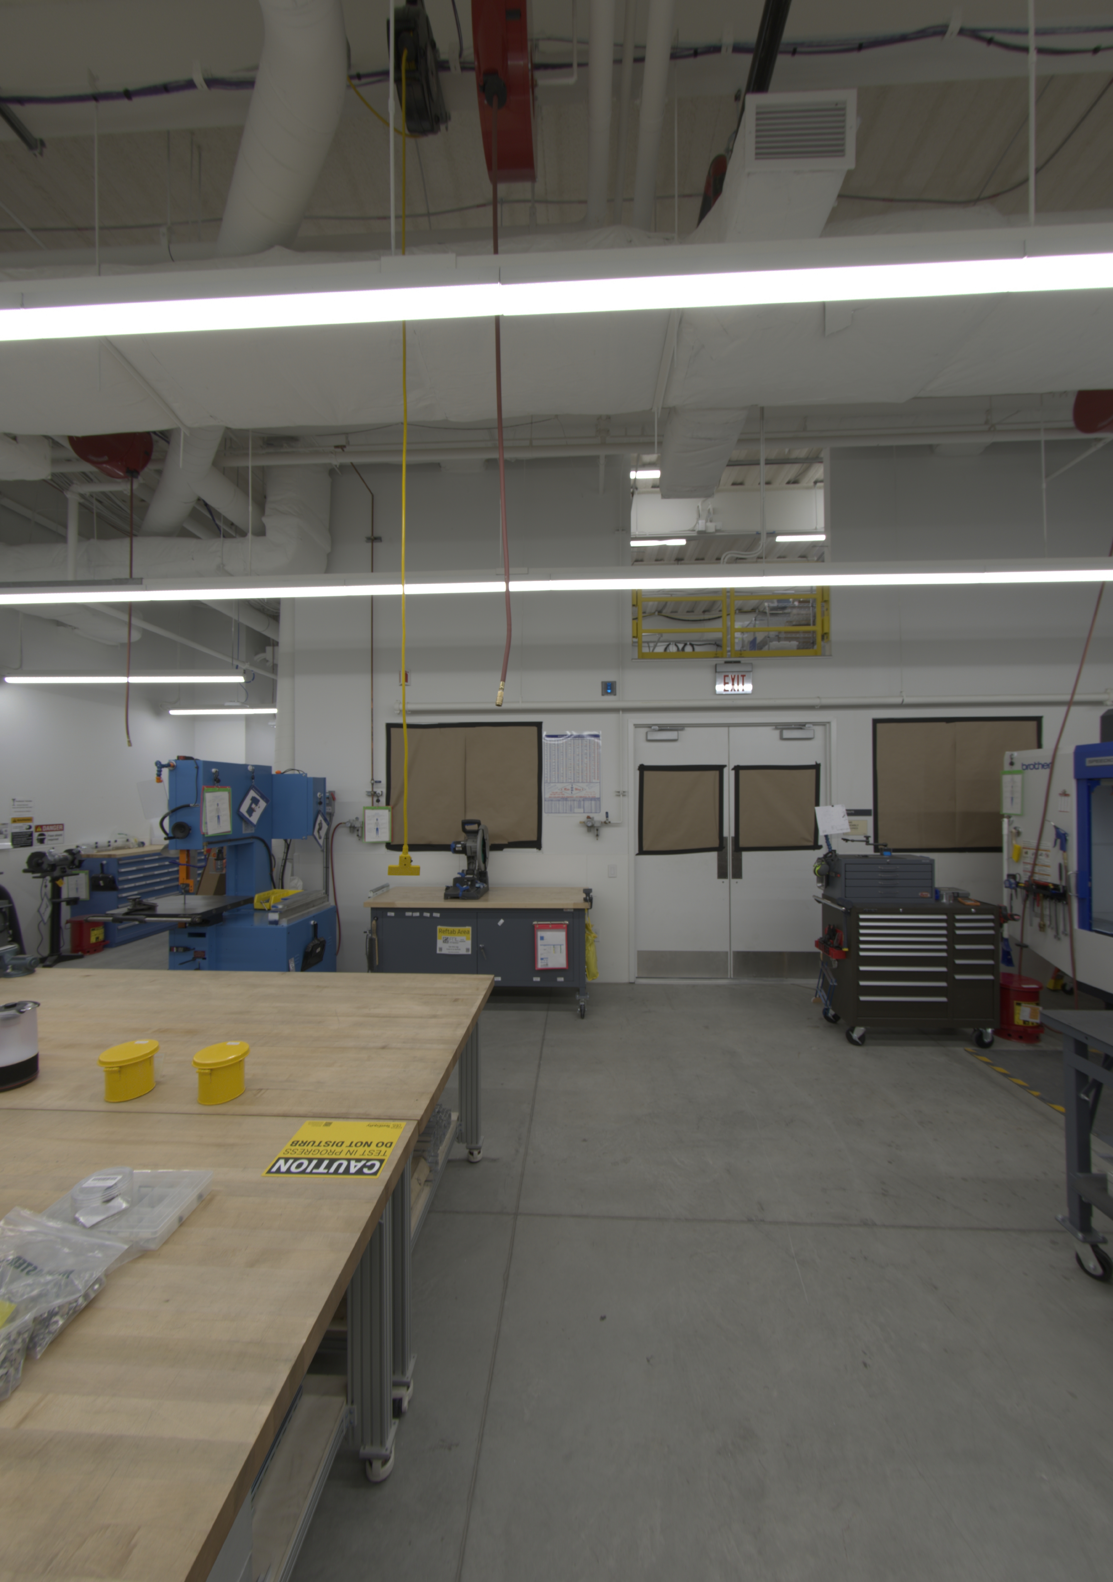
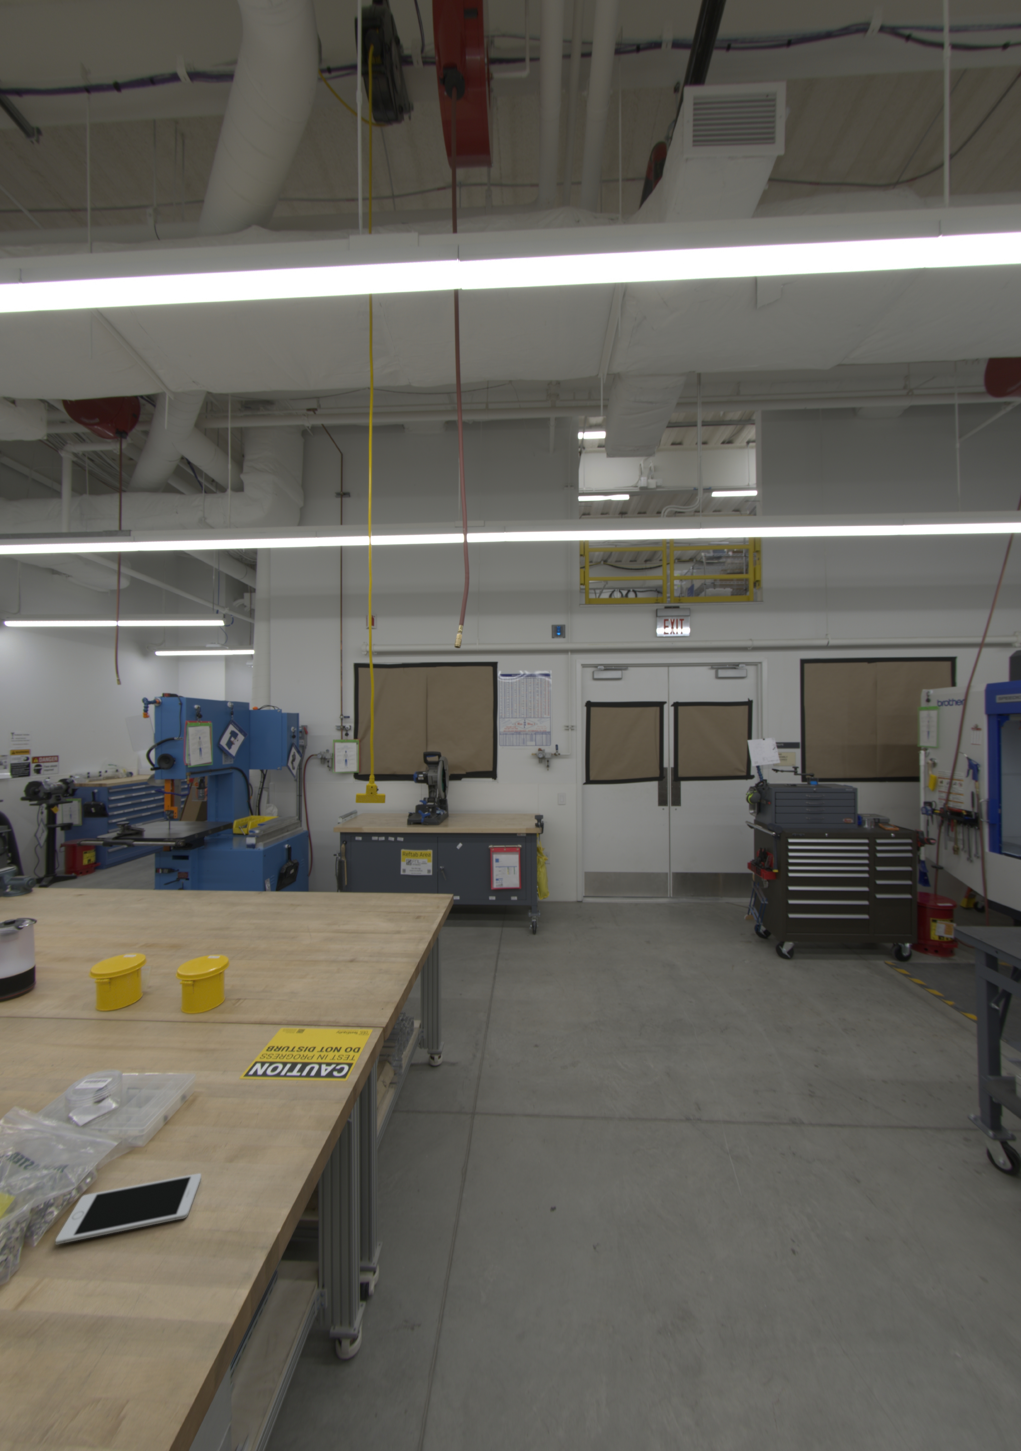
+ cell phone (134, 1207)
